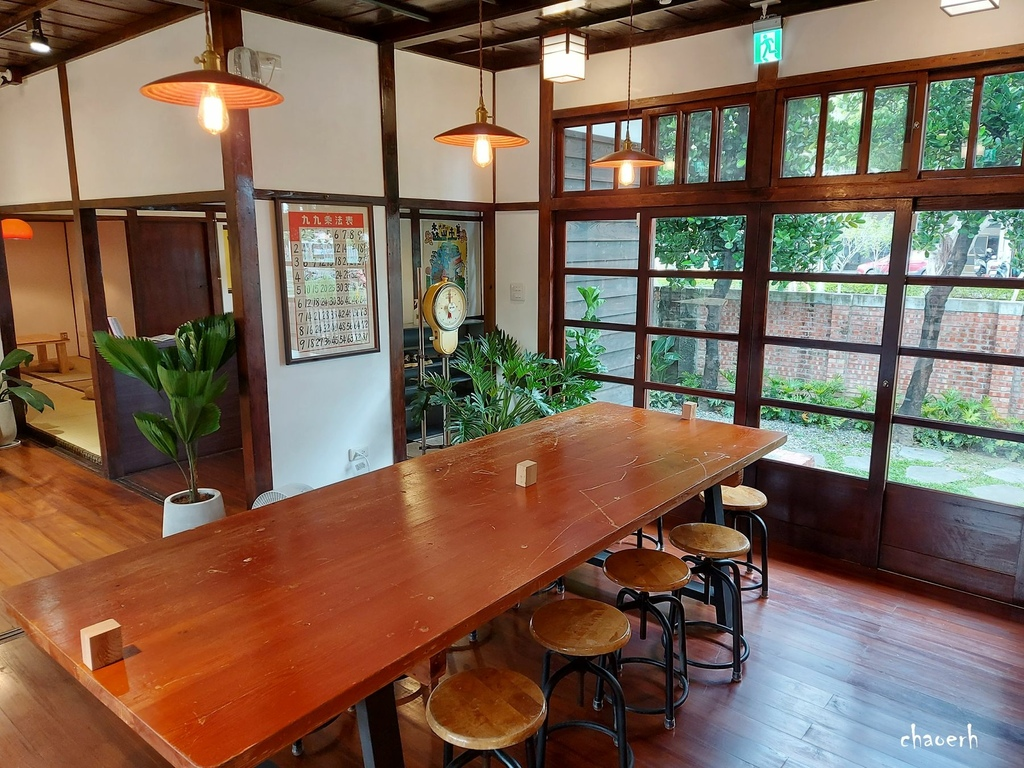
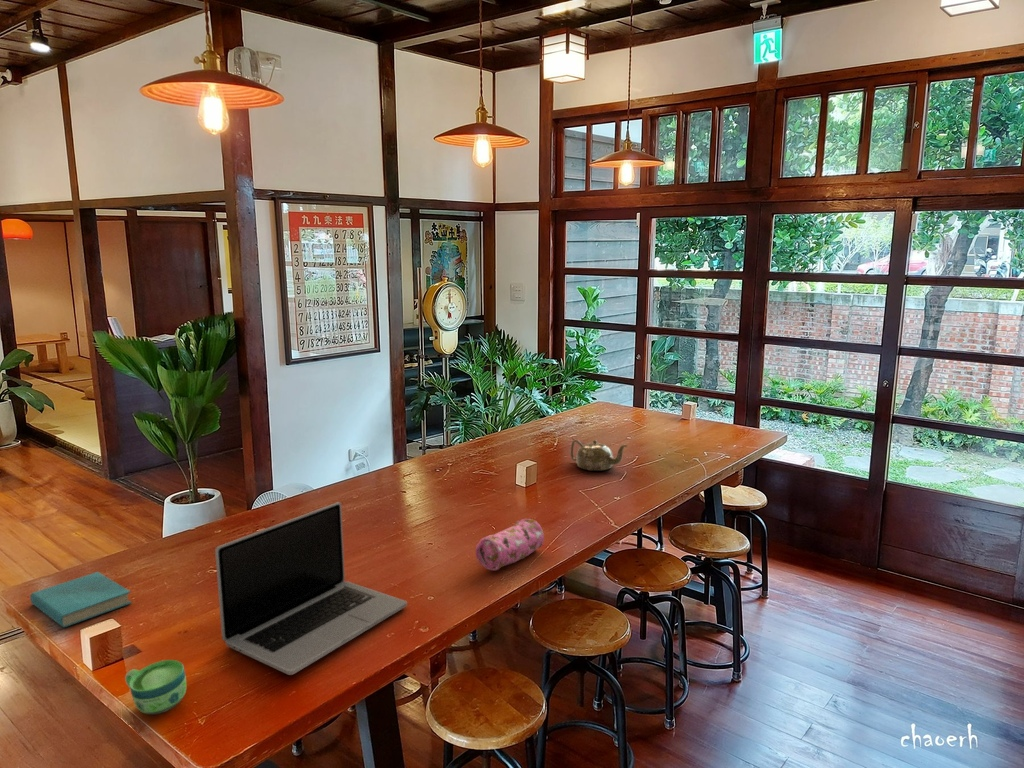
+ teapot (597, 453)
+ laptop (318, 579)
+ cup (151, 689)
+ pencil case (510, 543)
+ book (80, 598)
